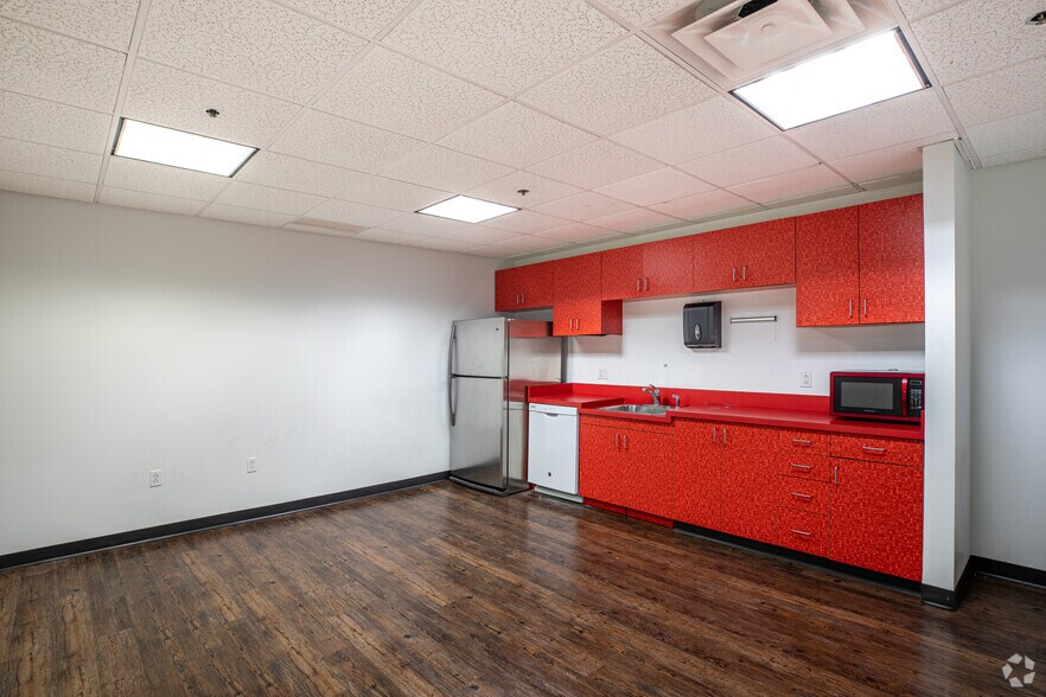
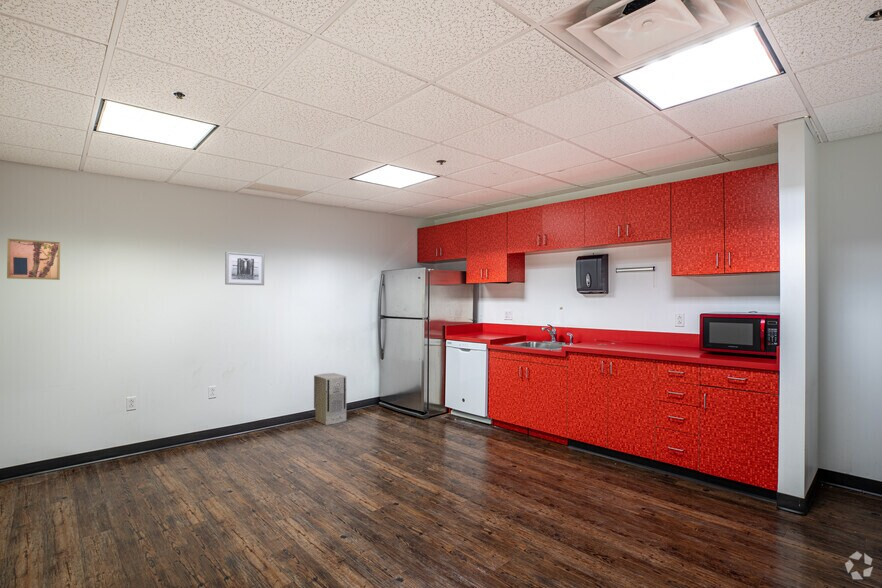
+ wall art (245, 269)
+ air purifier (330, 397)
+ wall art (34, 259)
